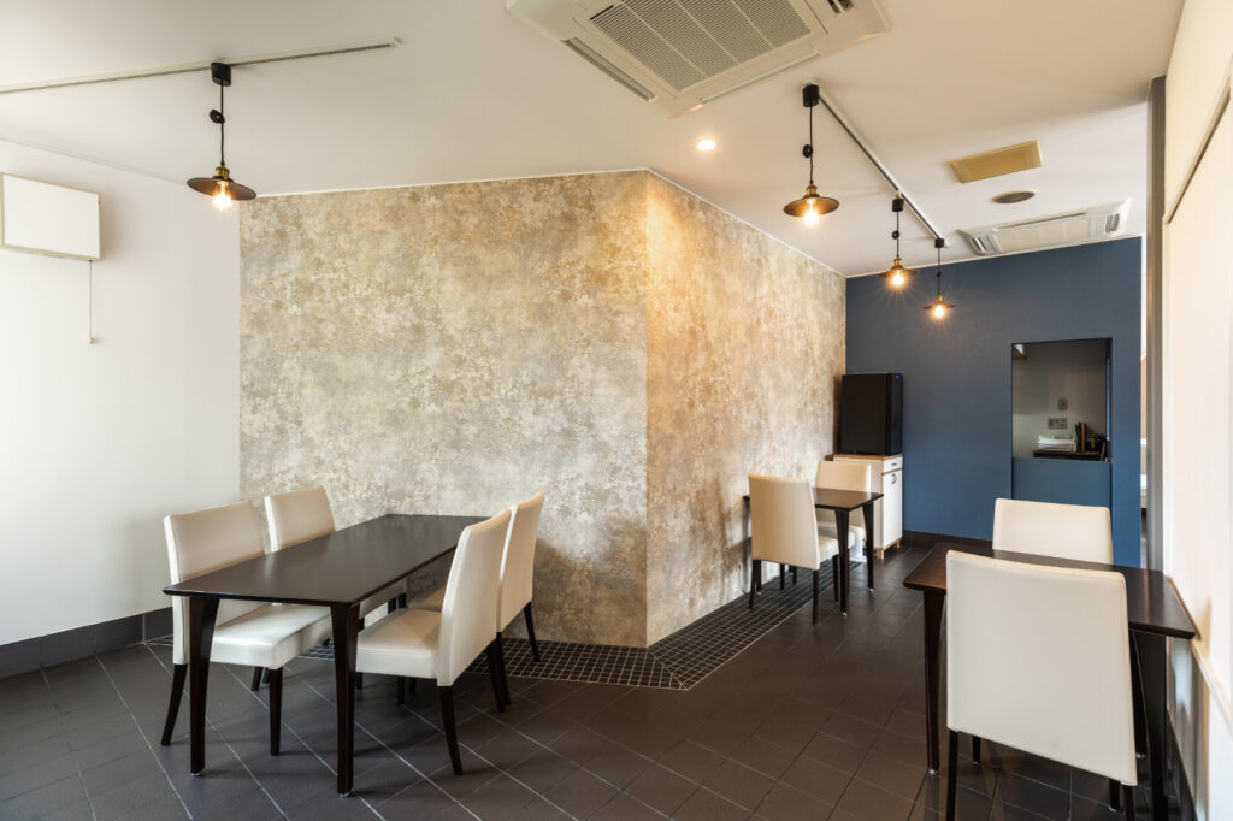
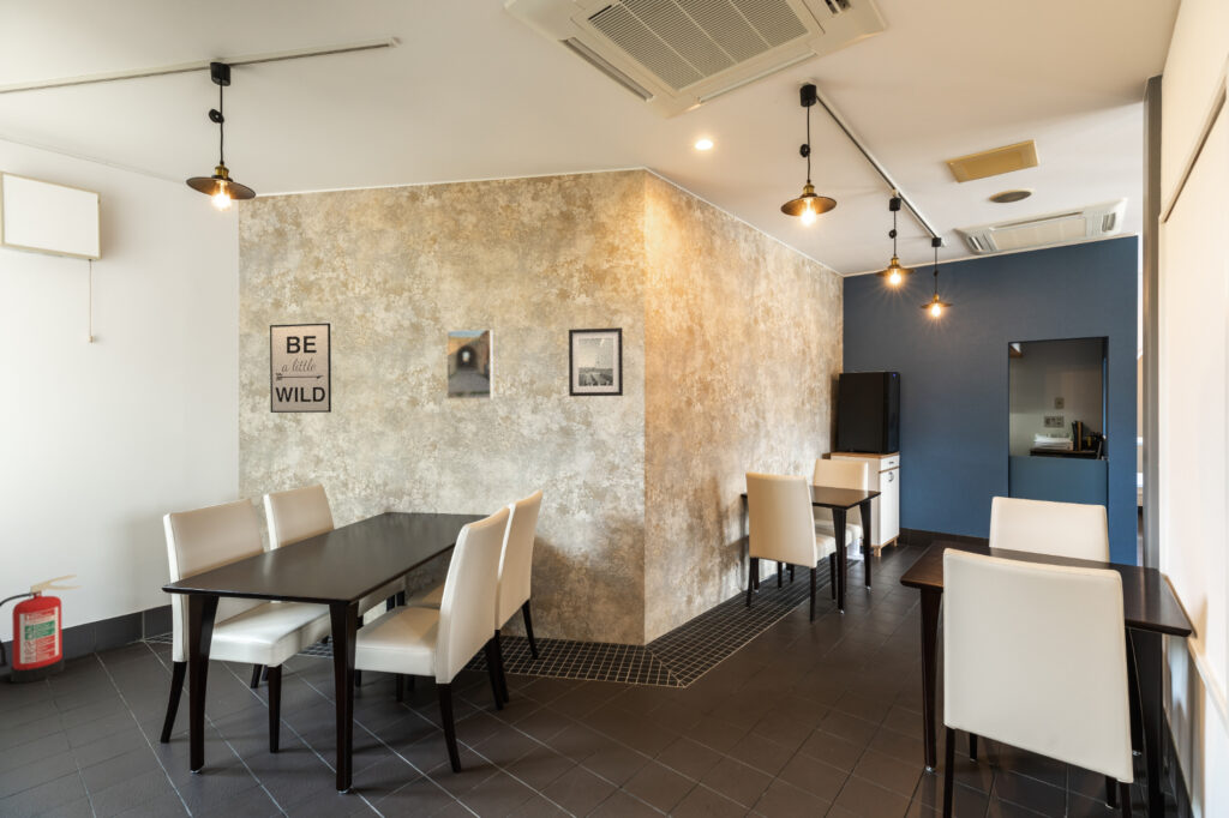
+ wall art (595, 362)
+ wall art (300, 368)
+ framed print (469, 365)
+ fire extinguisher (37, 627)
